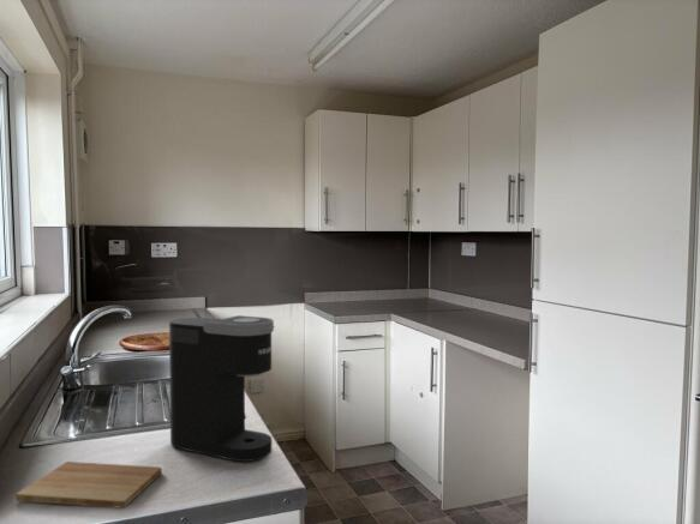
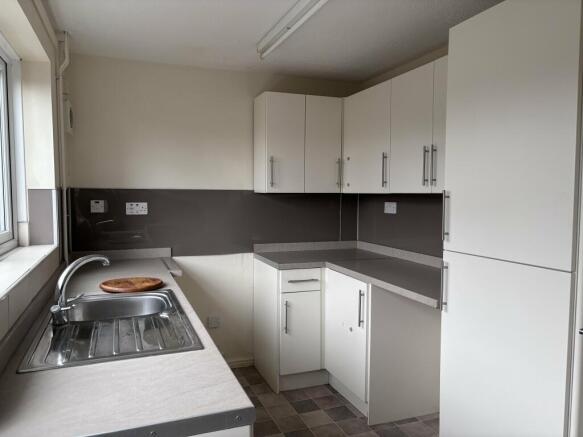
- cutting board (92, 482)
- coffee maker (221, 383)
